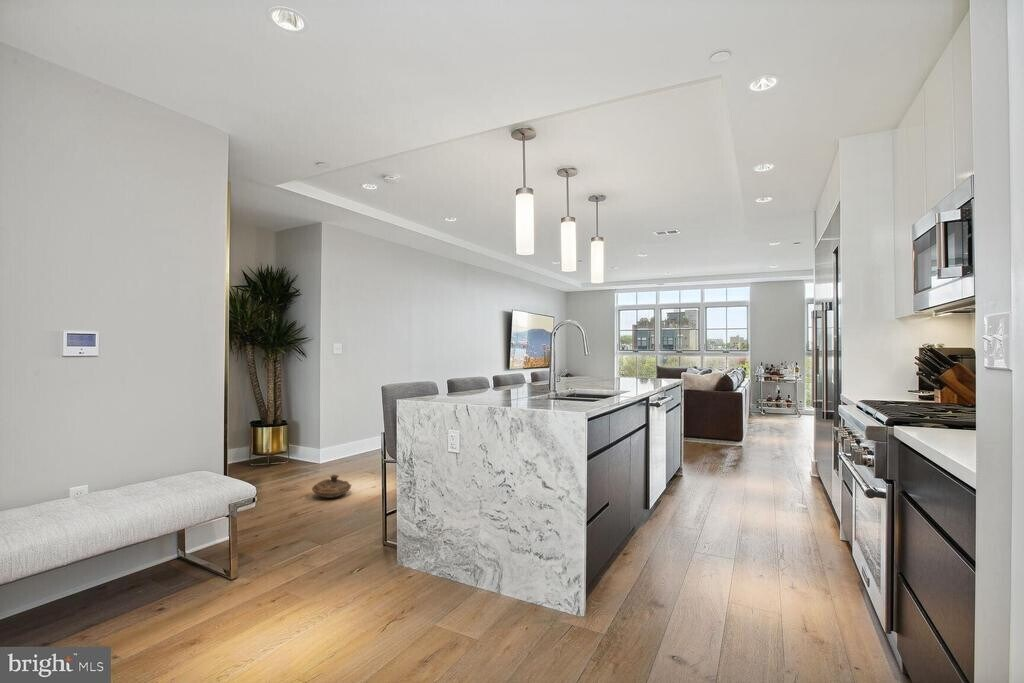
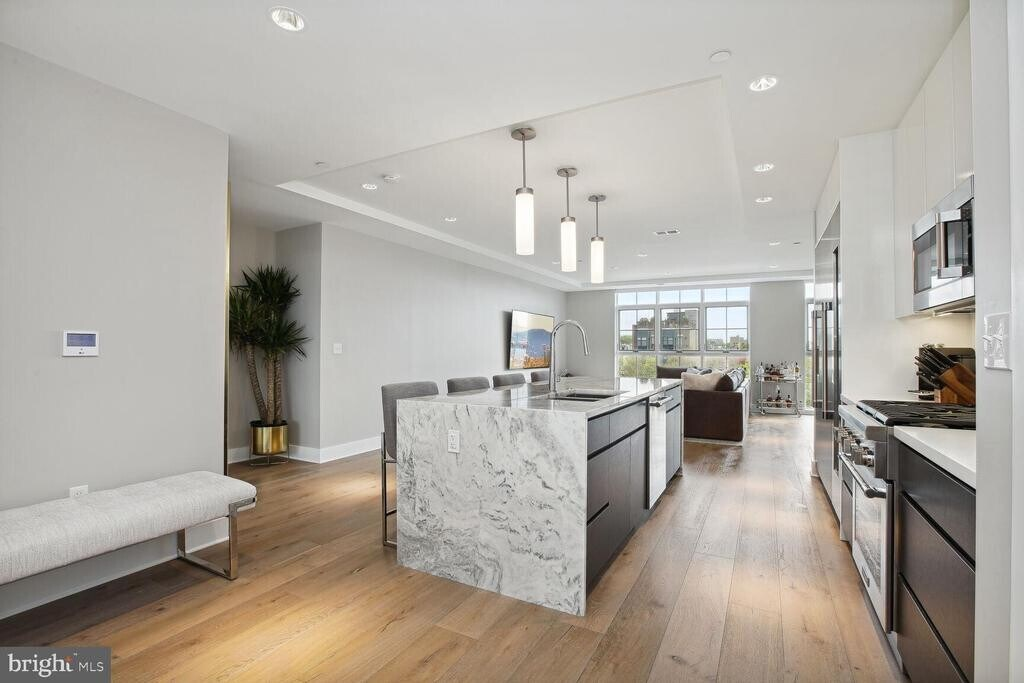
- decorative bowl (331, 485)
